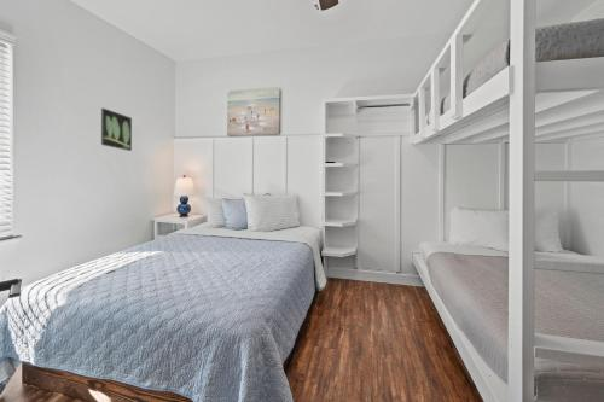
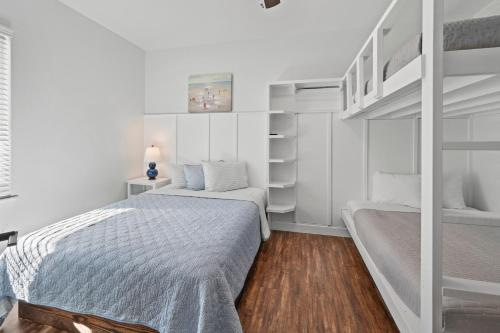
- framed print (117, 130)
